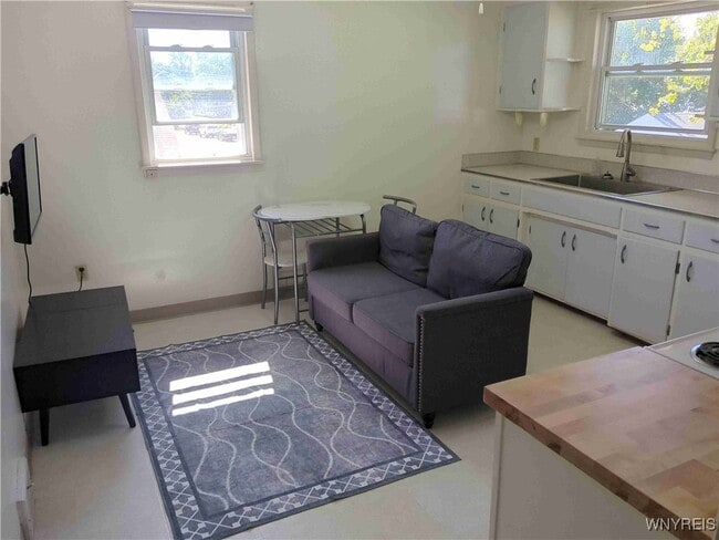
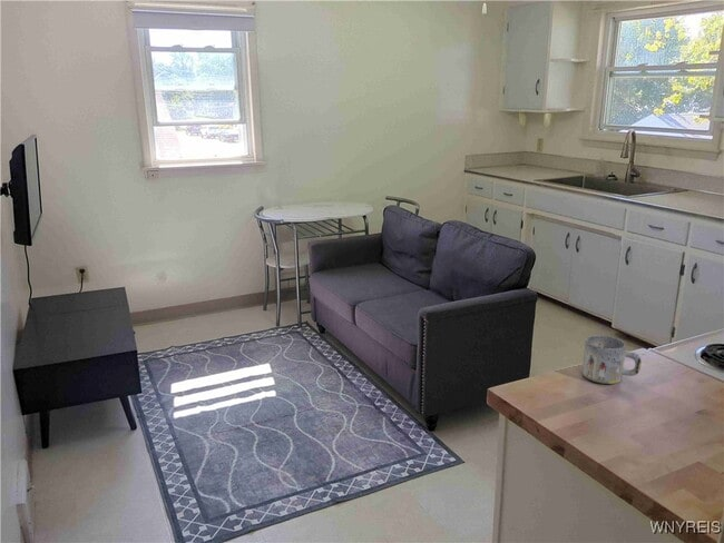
+ mug (612, 361)
